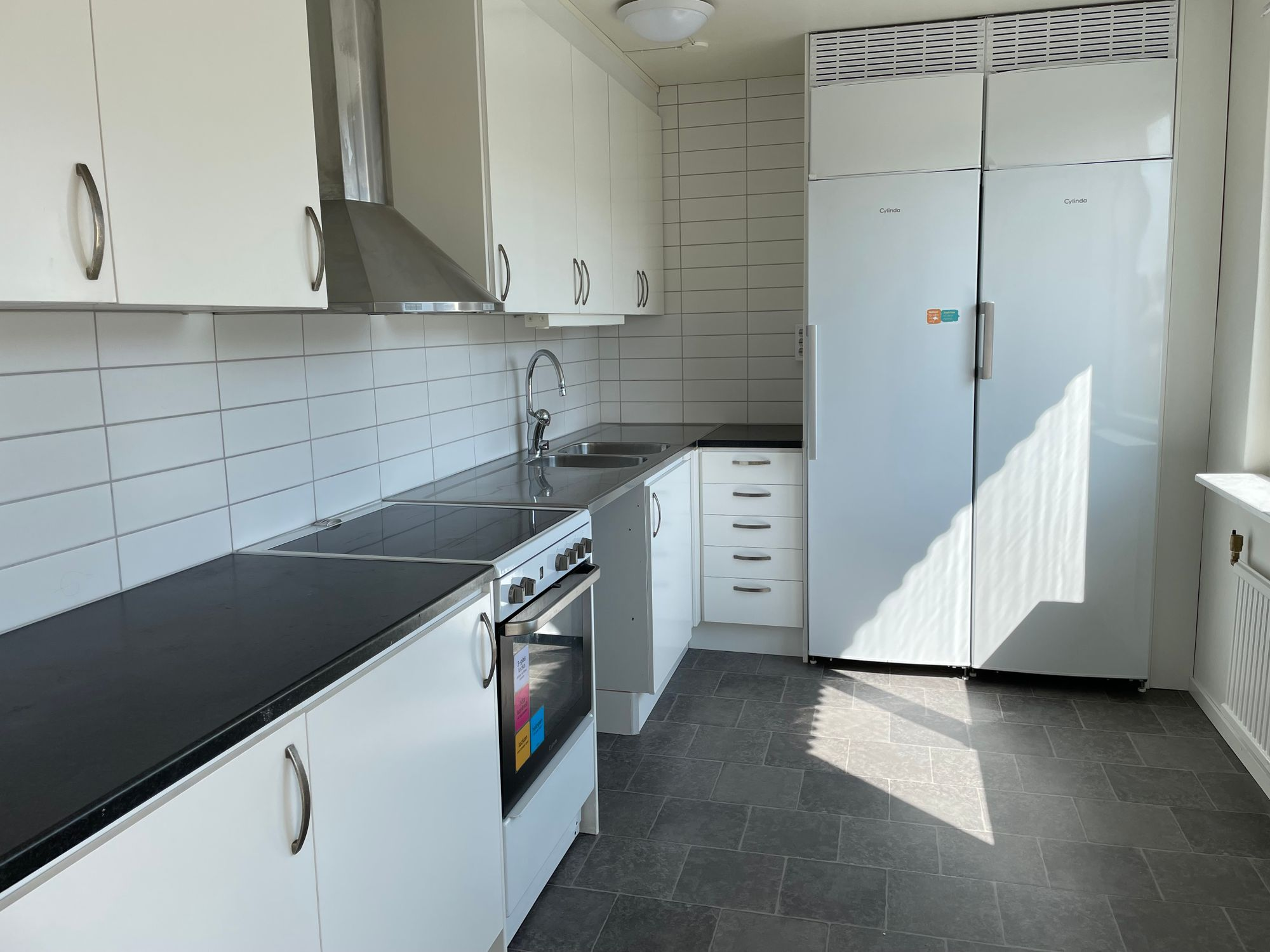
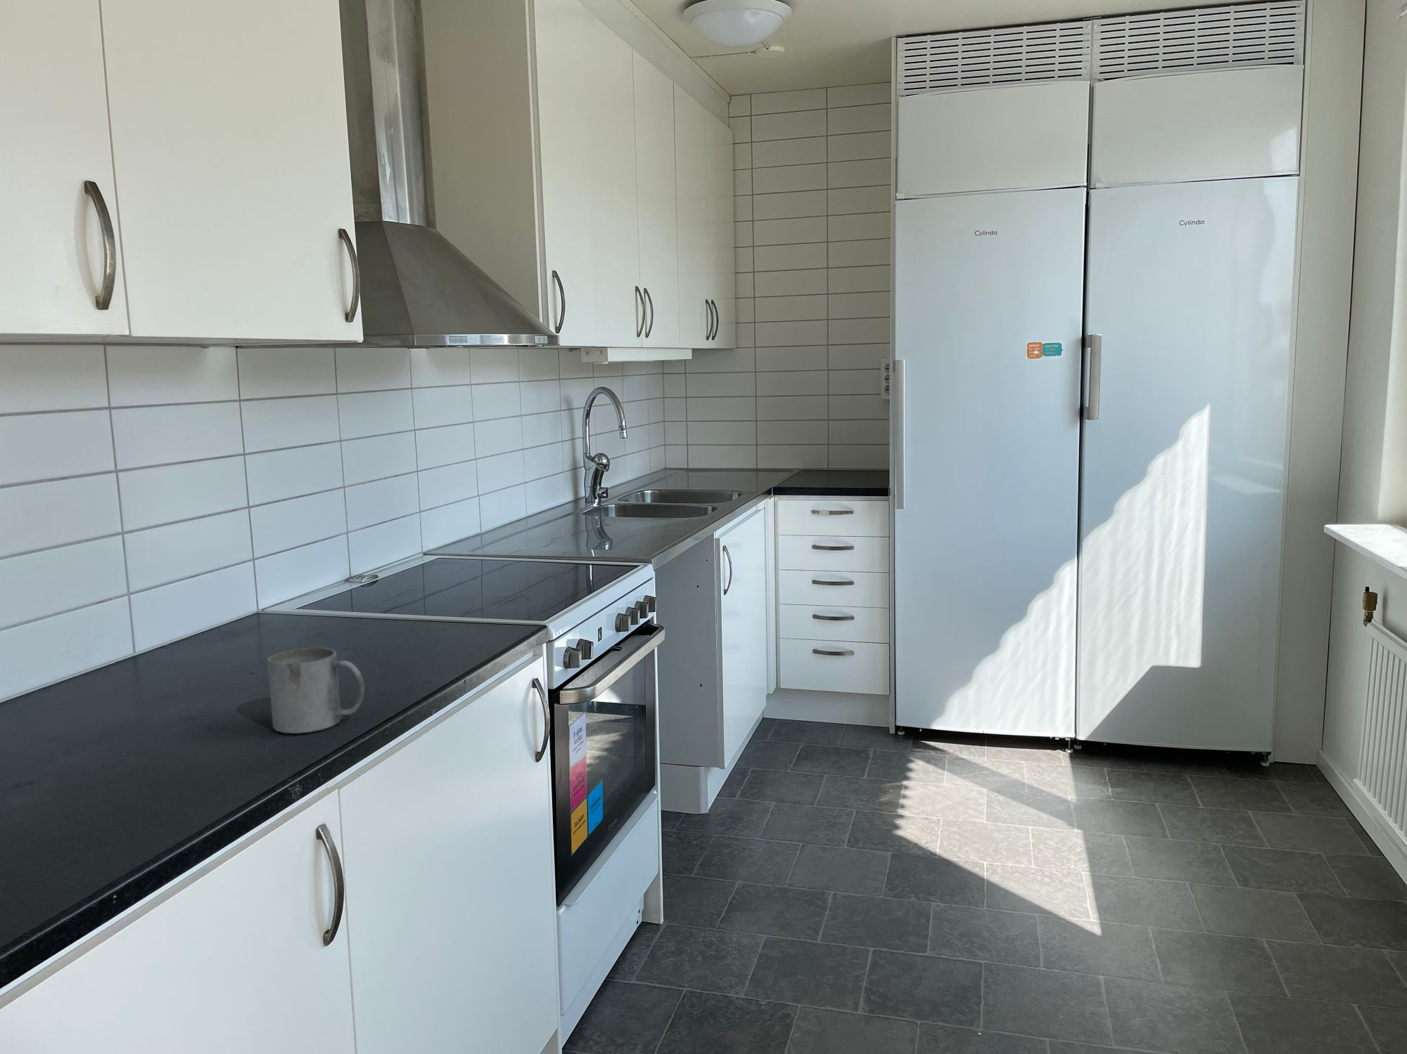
+ mug (318, 689)
